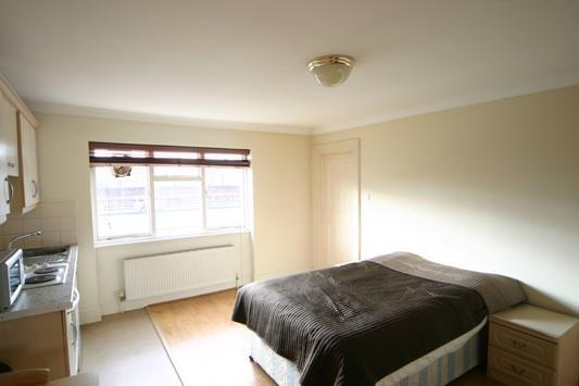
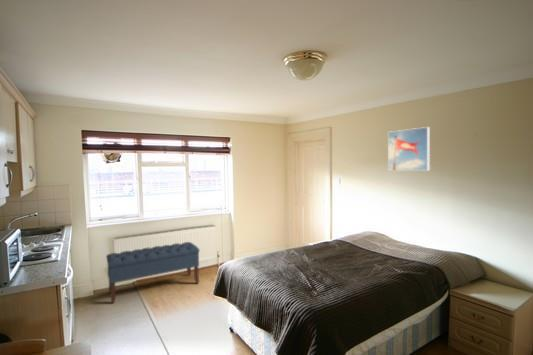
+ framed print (407, 150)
+ bench (154, 268)
